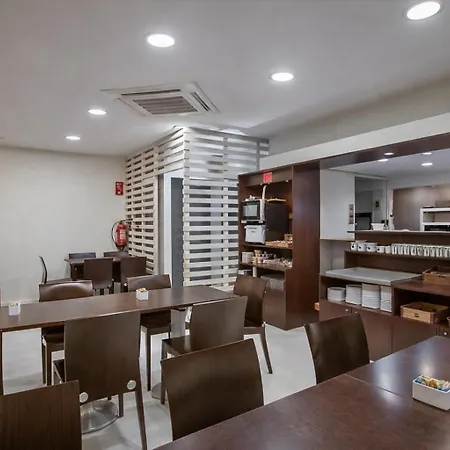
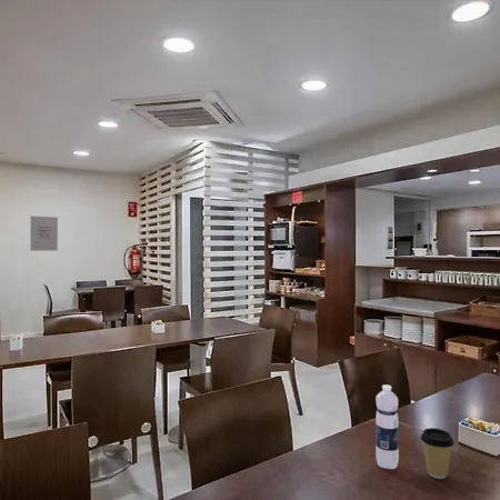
+ coffee cup (437, 453)
+ wall art (43, 233)
+ water bottle (387, 424)
